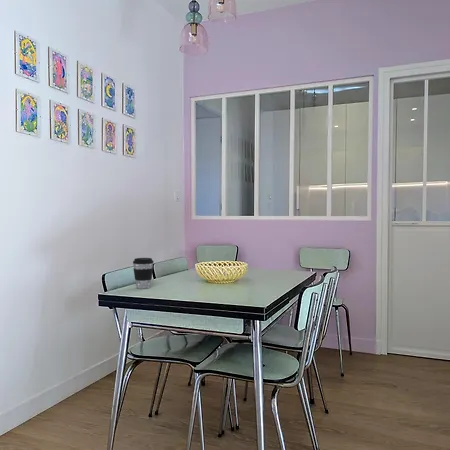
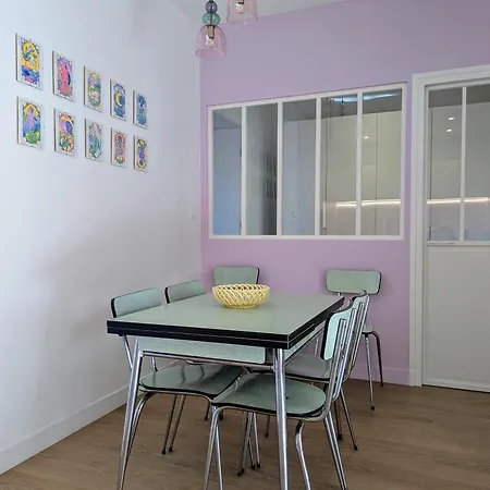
- coffee cup (143, 273)
